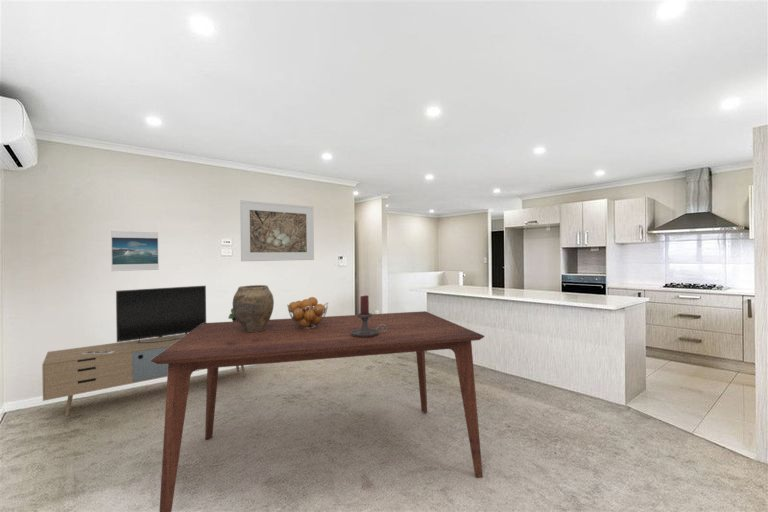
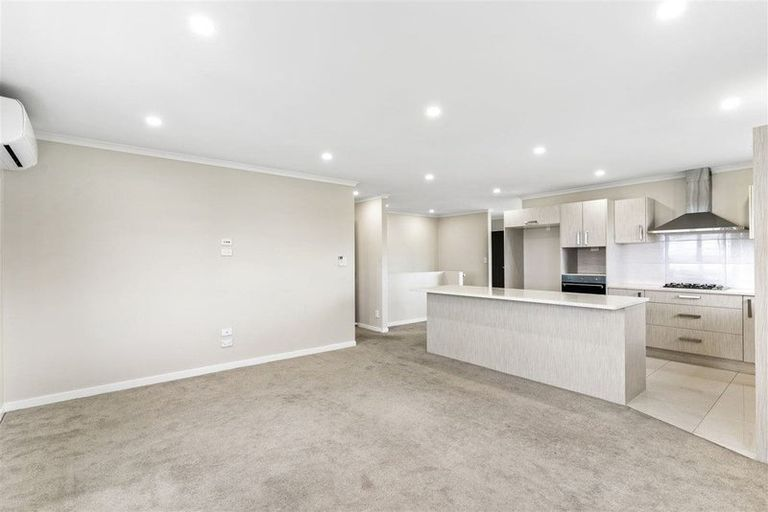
- dining table (328, 358)
- fruit basket (308, 312)
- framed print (279, 232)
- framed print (135, 251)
- candle holder (368, 314)
- vase (253, 307)
- media console (164, 339)
